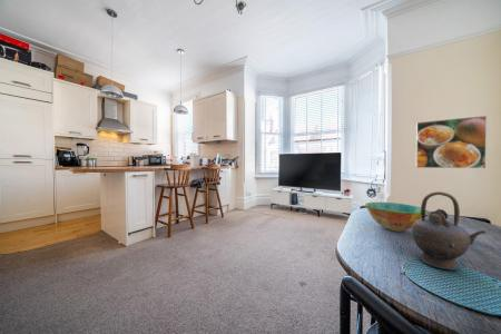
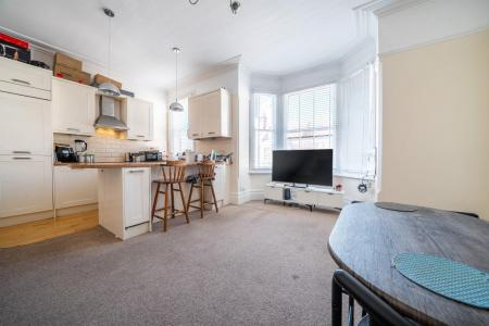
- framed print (448, 144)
- teapot (444, 228)
- bowl (393, 217)
